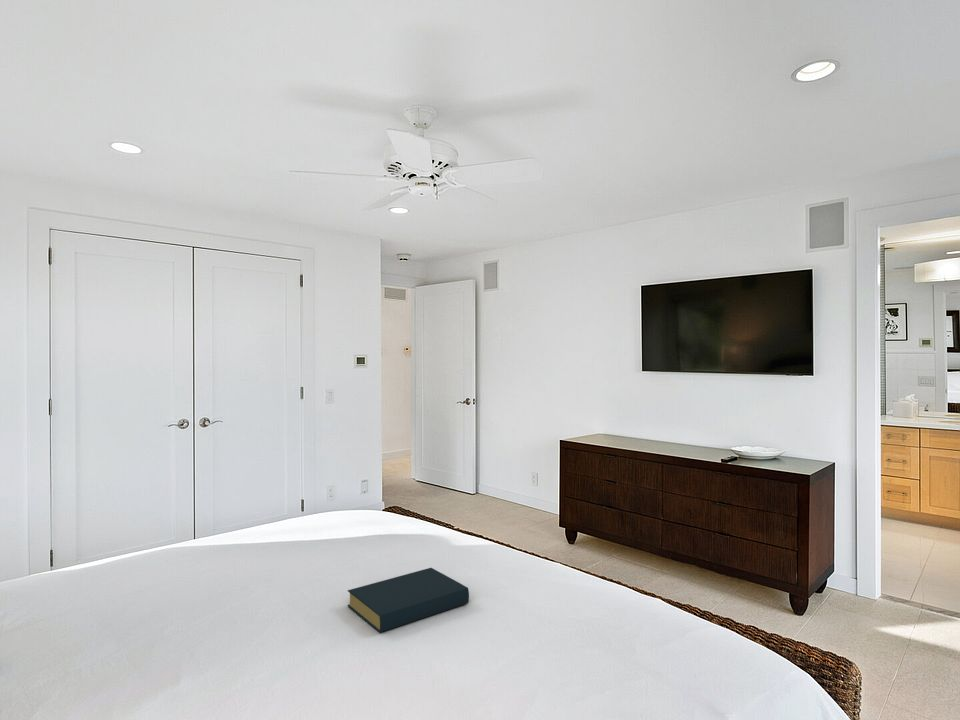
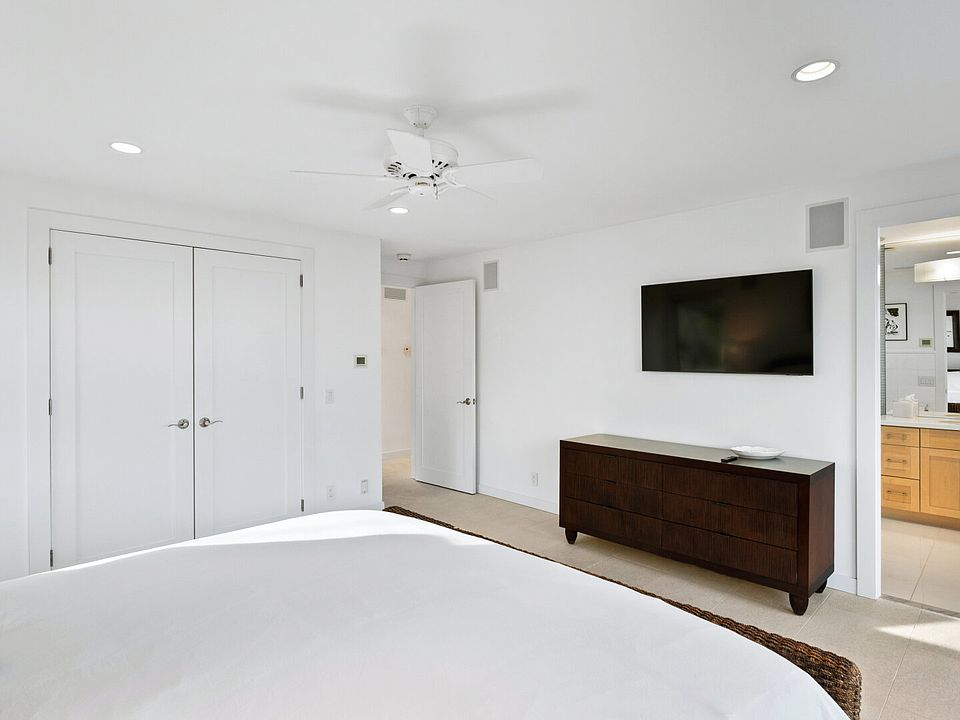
- hardback book (408, 596)
